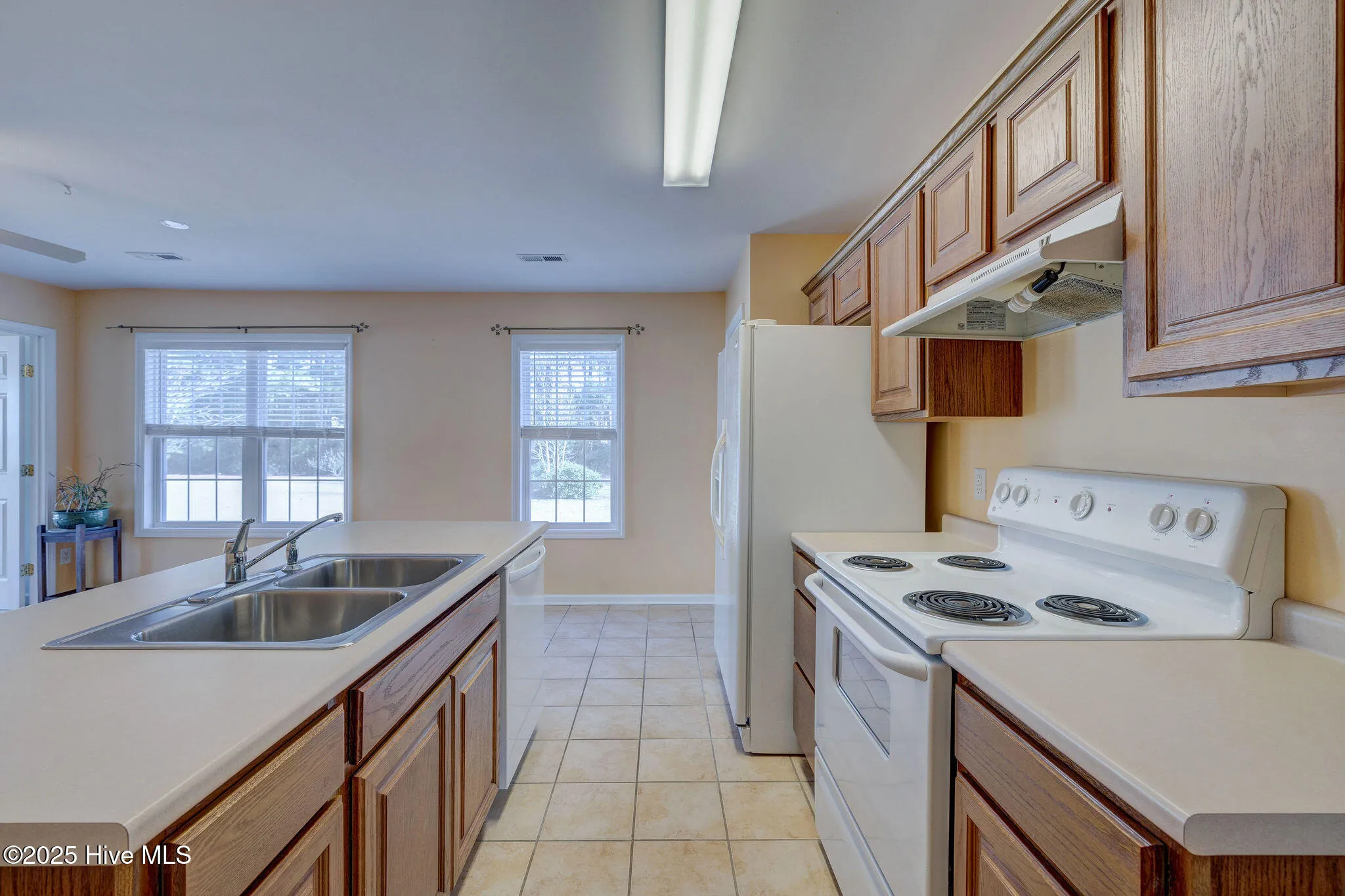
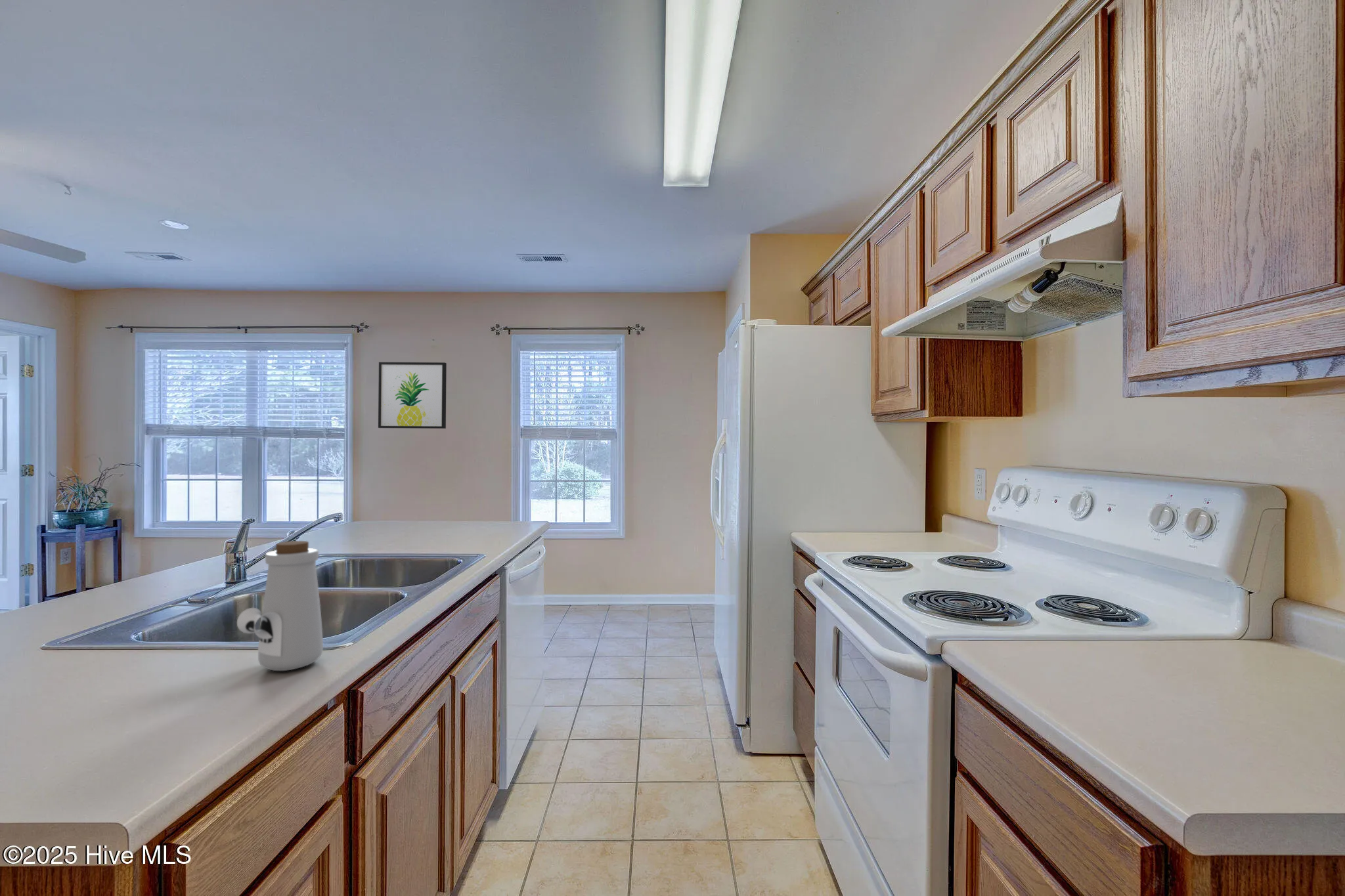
+ bottle (284, 605)
+ wall art (412, 395)
